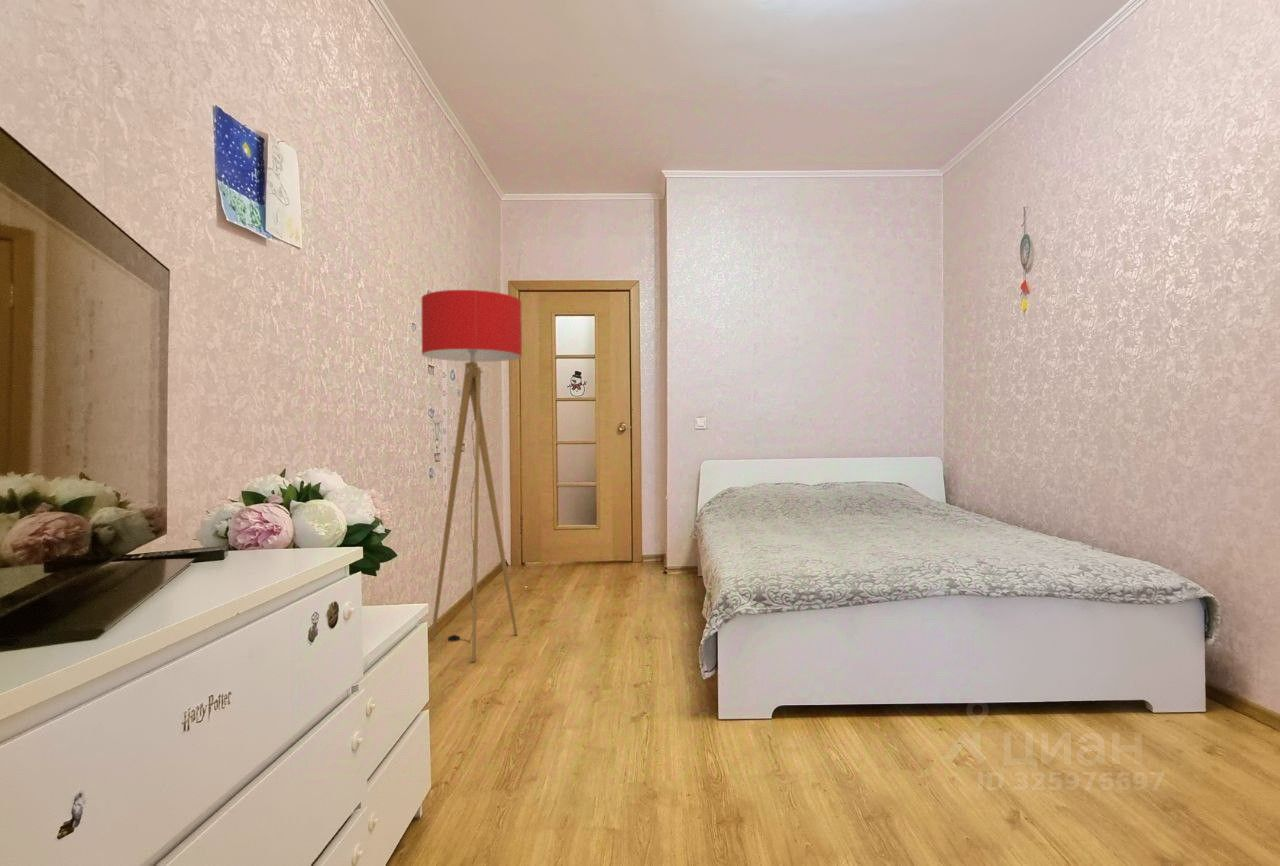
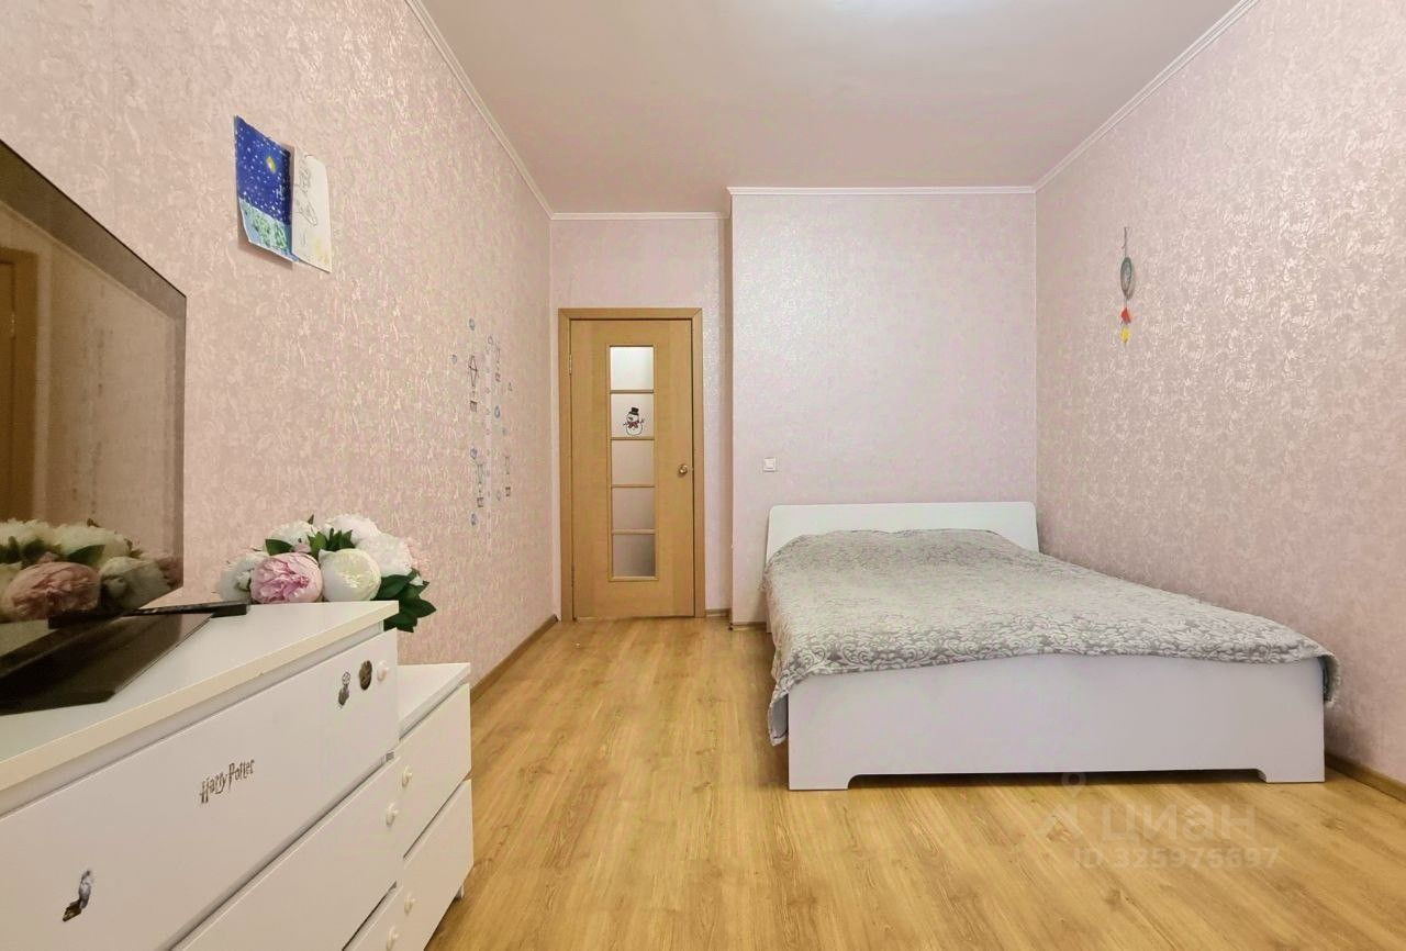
- floor lamp (475, 472)
